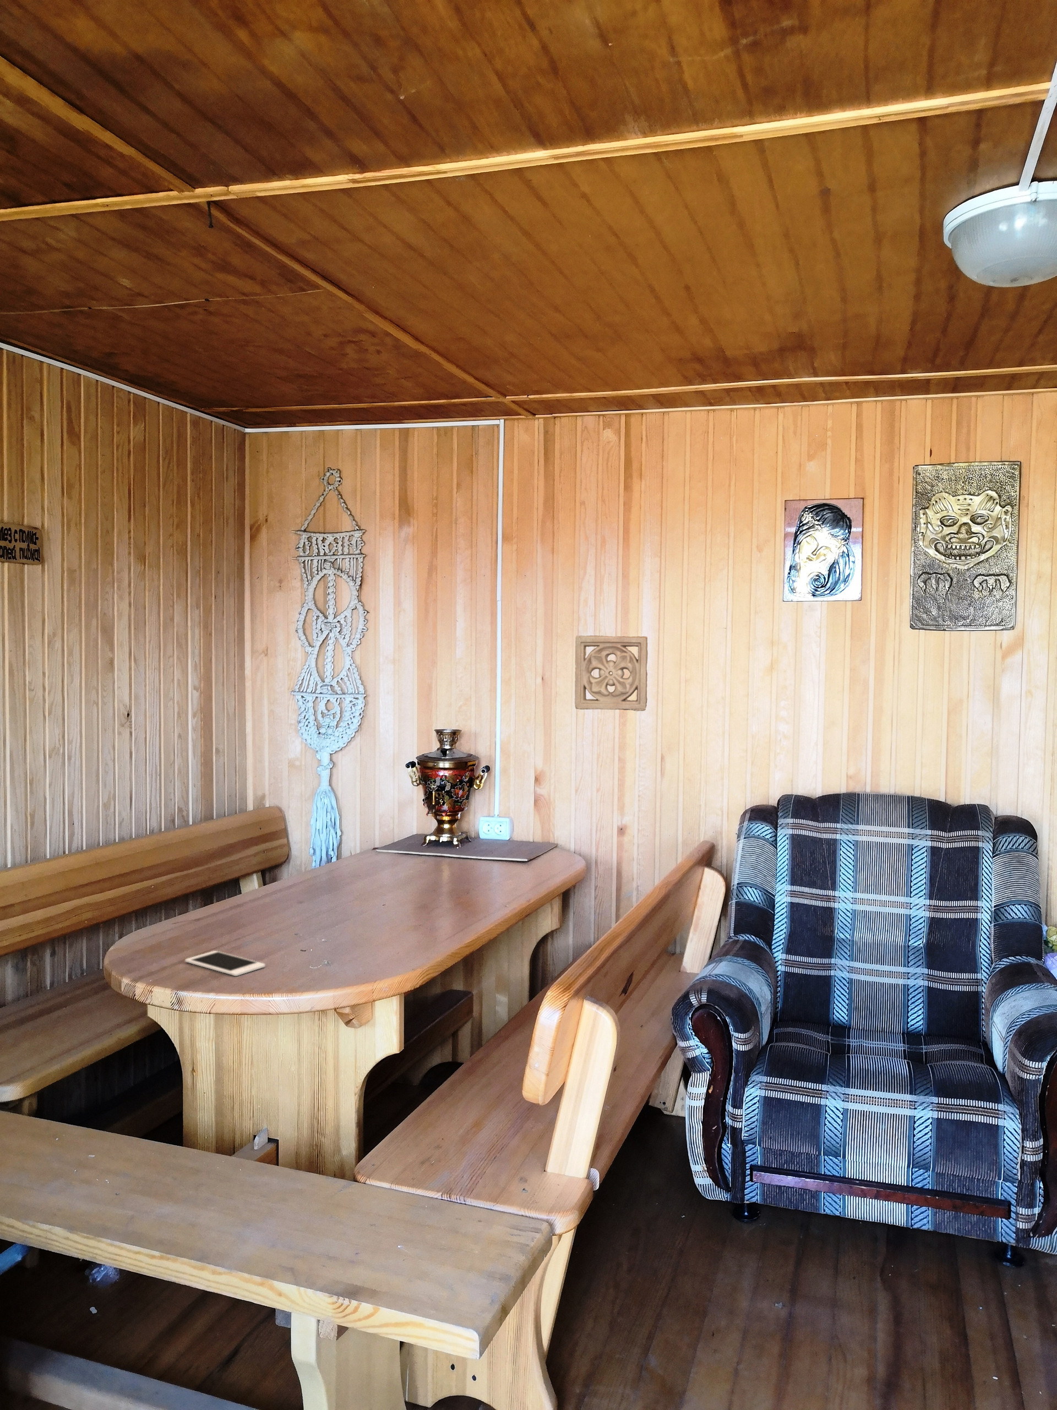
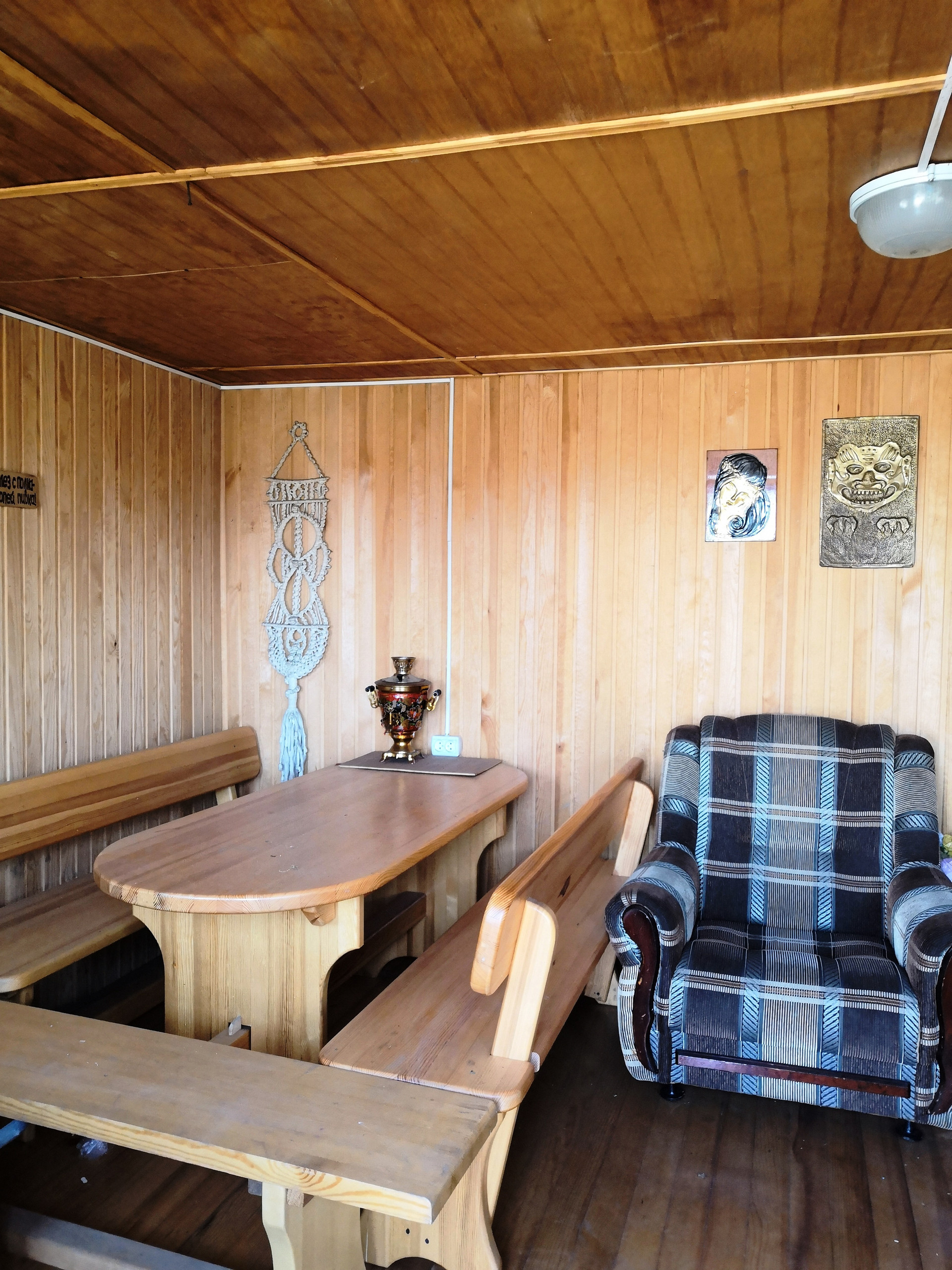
- wall ornament (611, 674)
- cell phone (224, 963)
